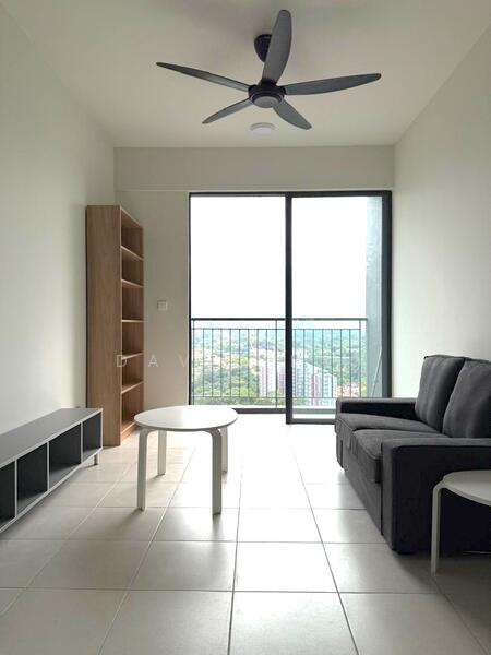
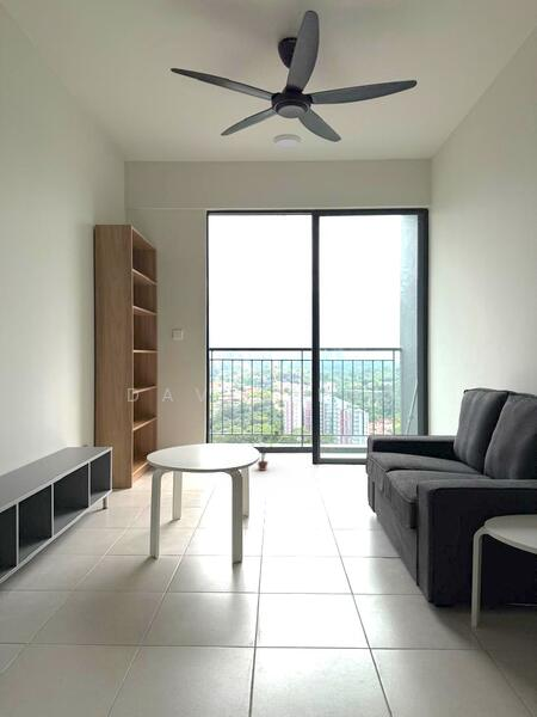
+ potted plant (266, 451)
